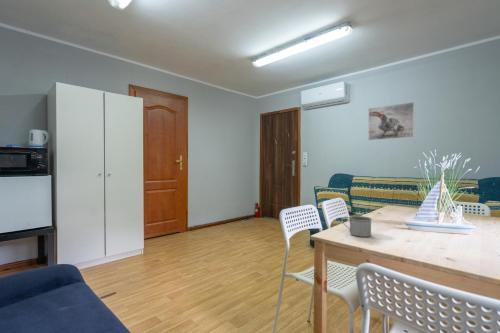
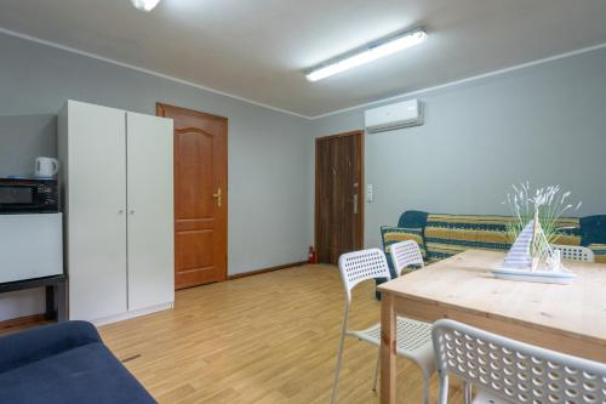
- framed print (390, 122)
- mug (358, 225)
